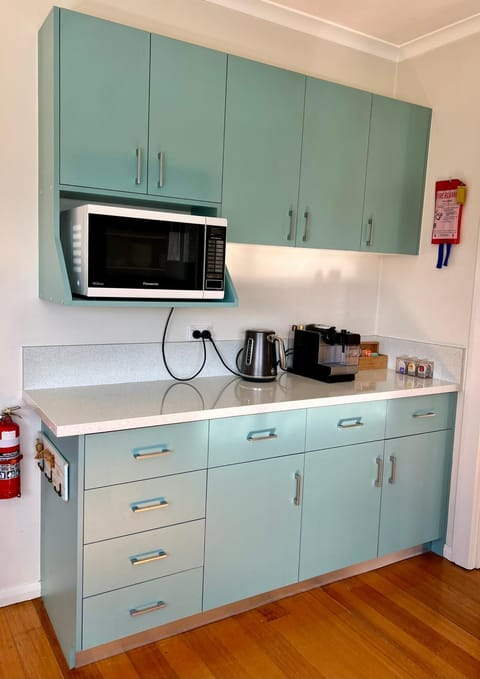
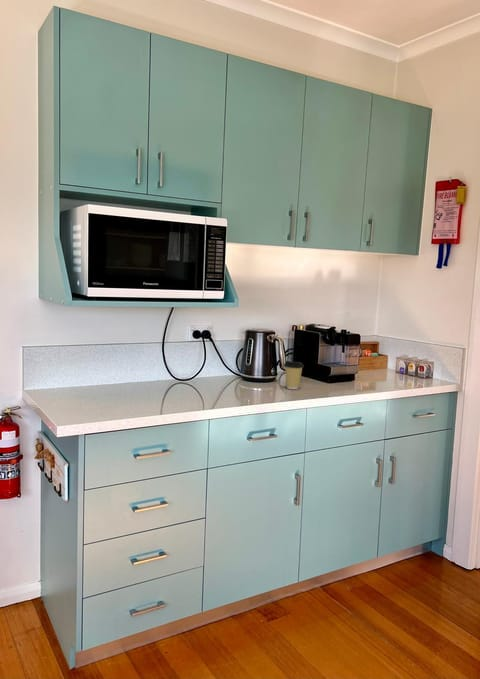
+ coffee cup (293, 374)
